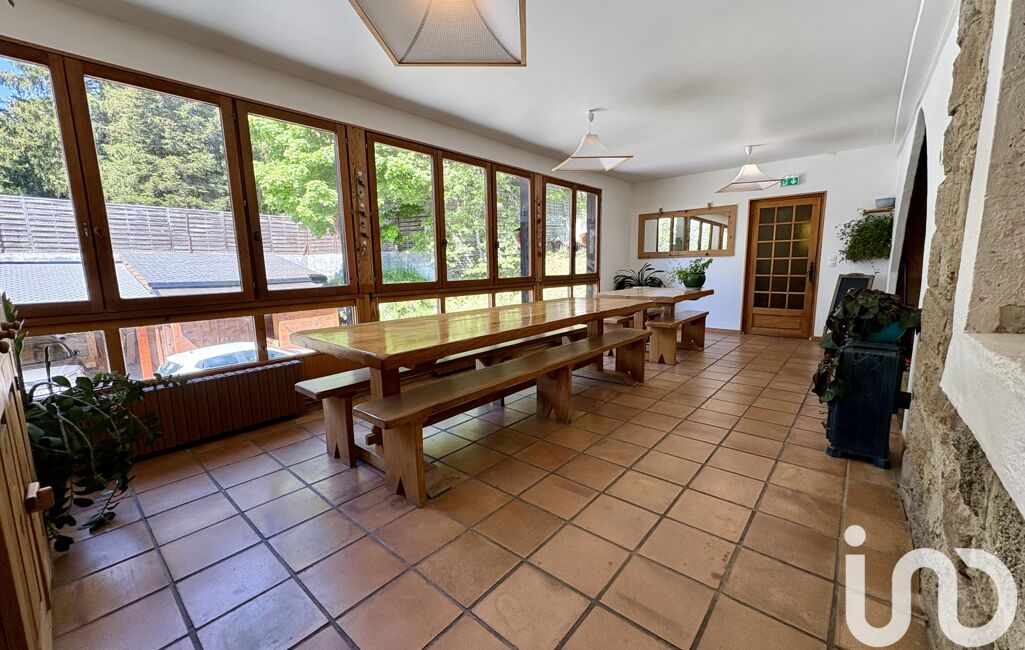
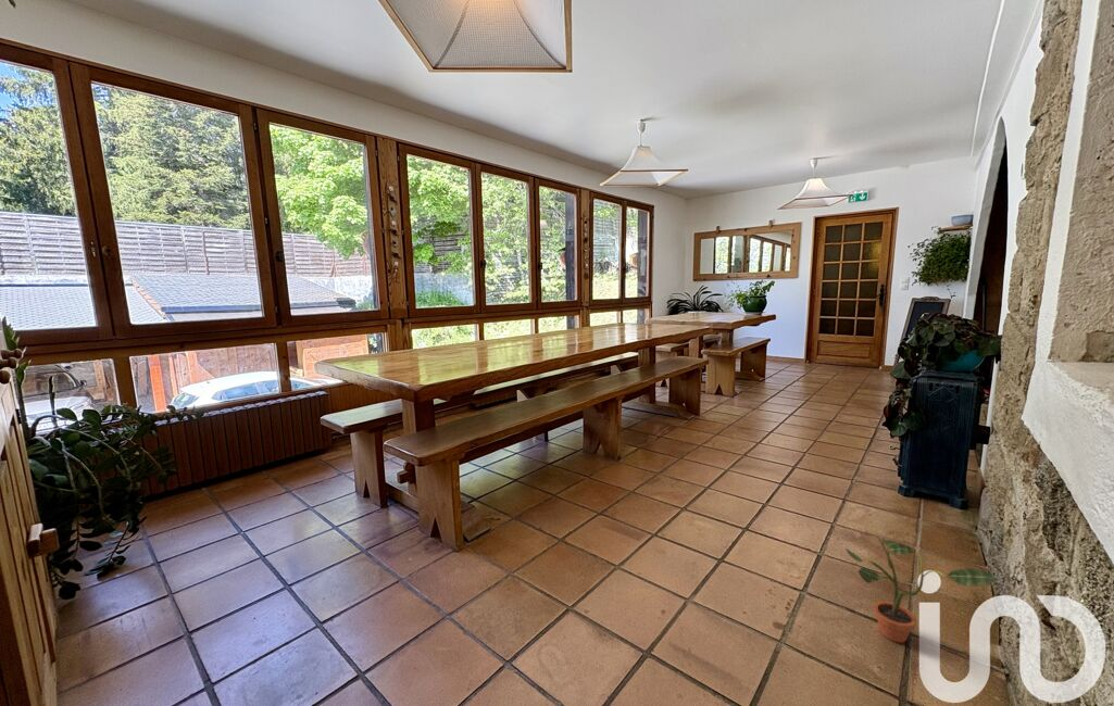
+ potted plant (906, 591)
